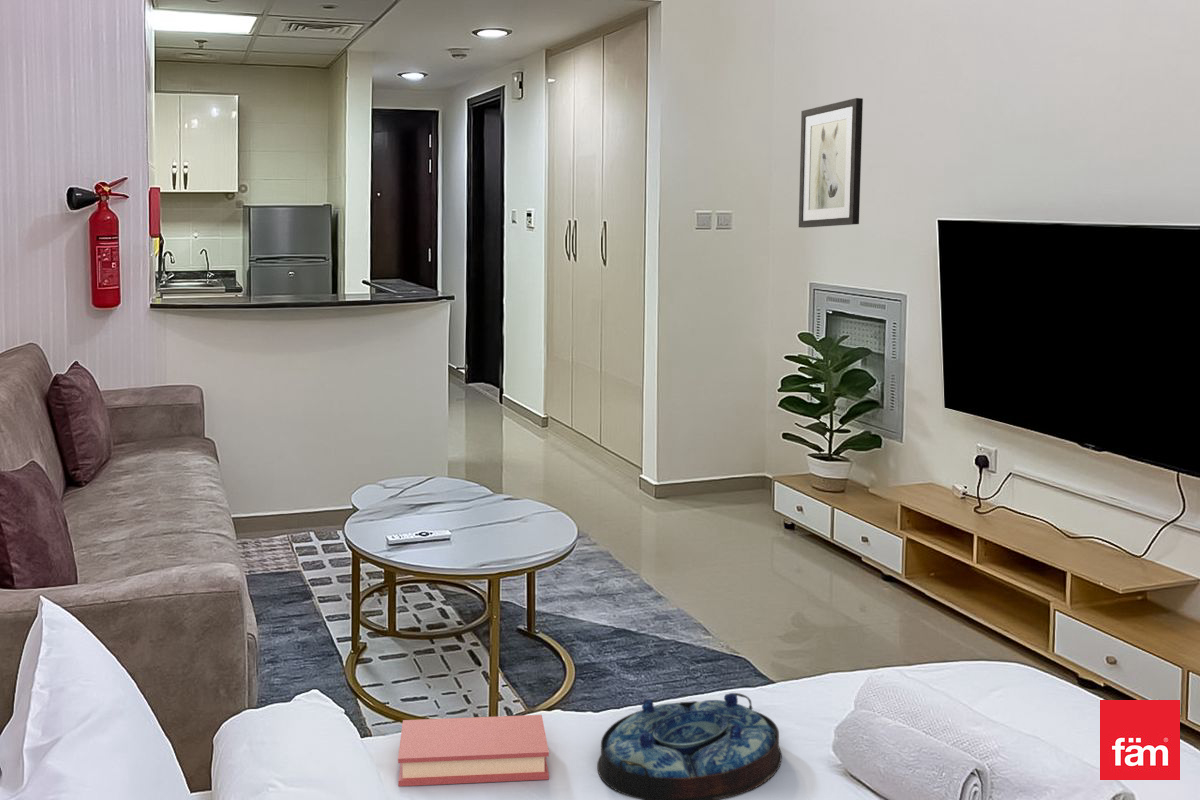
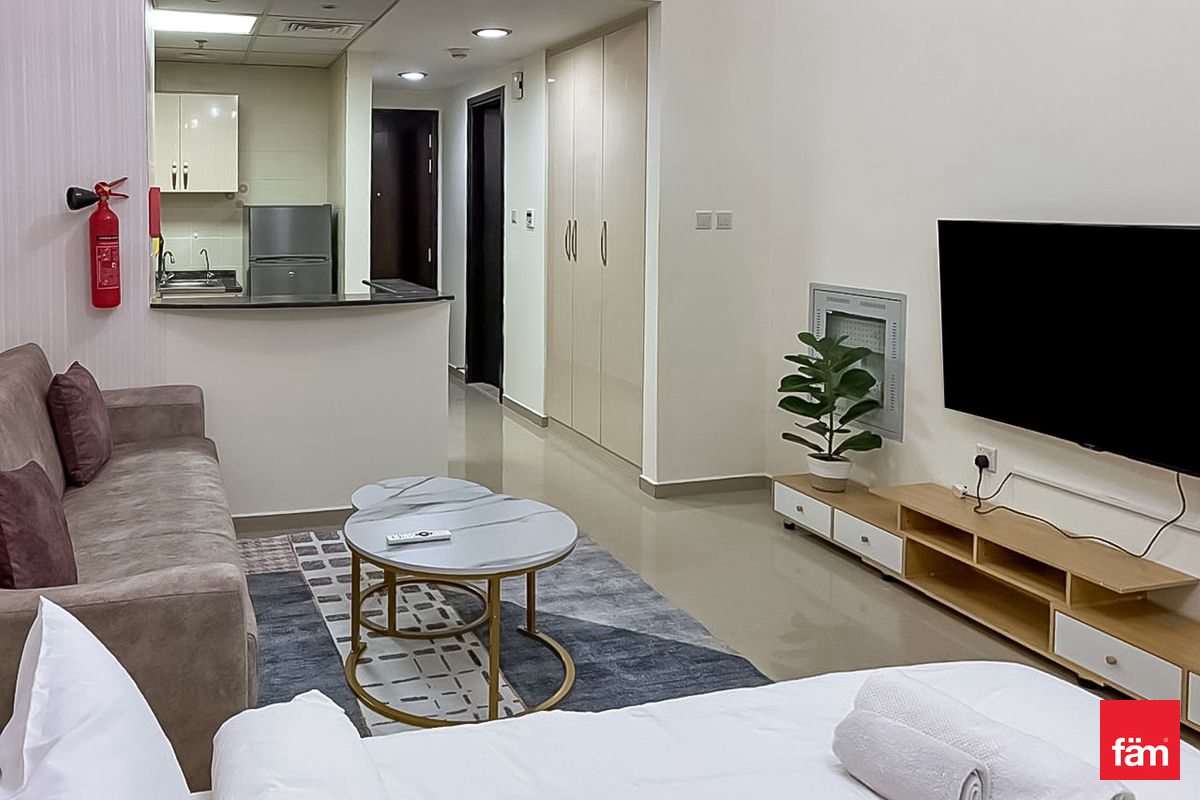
- book (473, 748)
- serving tray (690, 735)
- wall art (829, 165)
